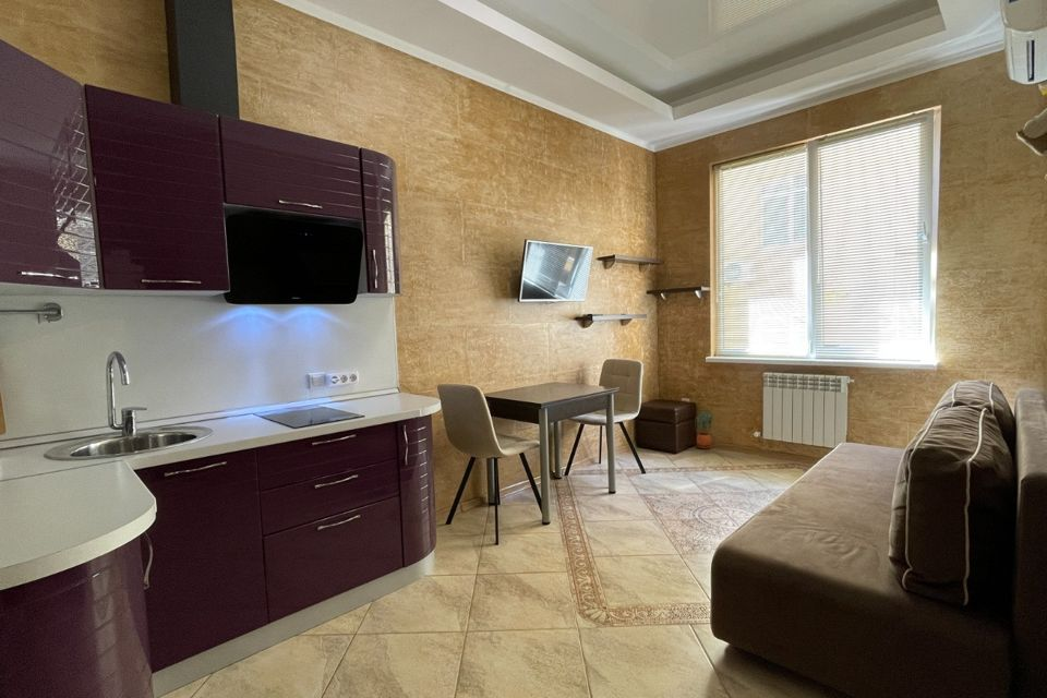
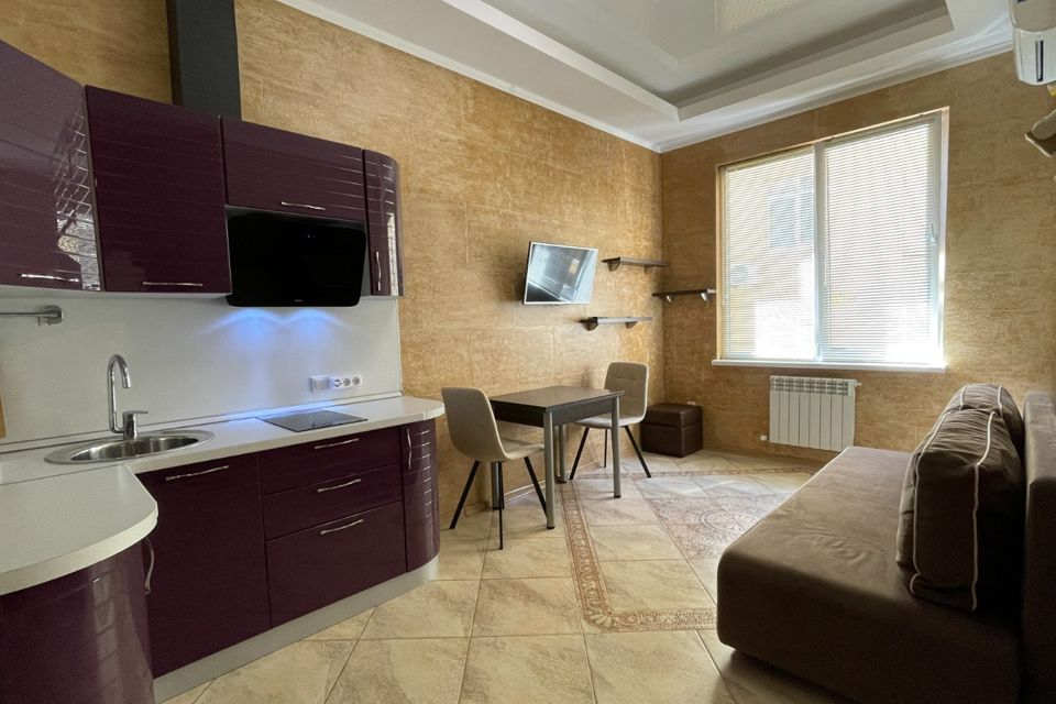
- potted plant (703, 429)
